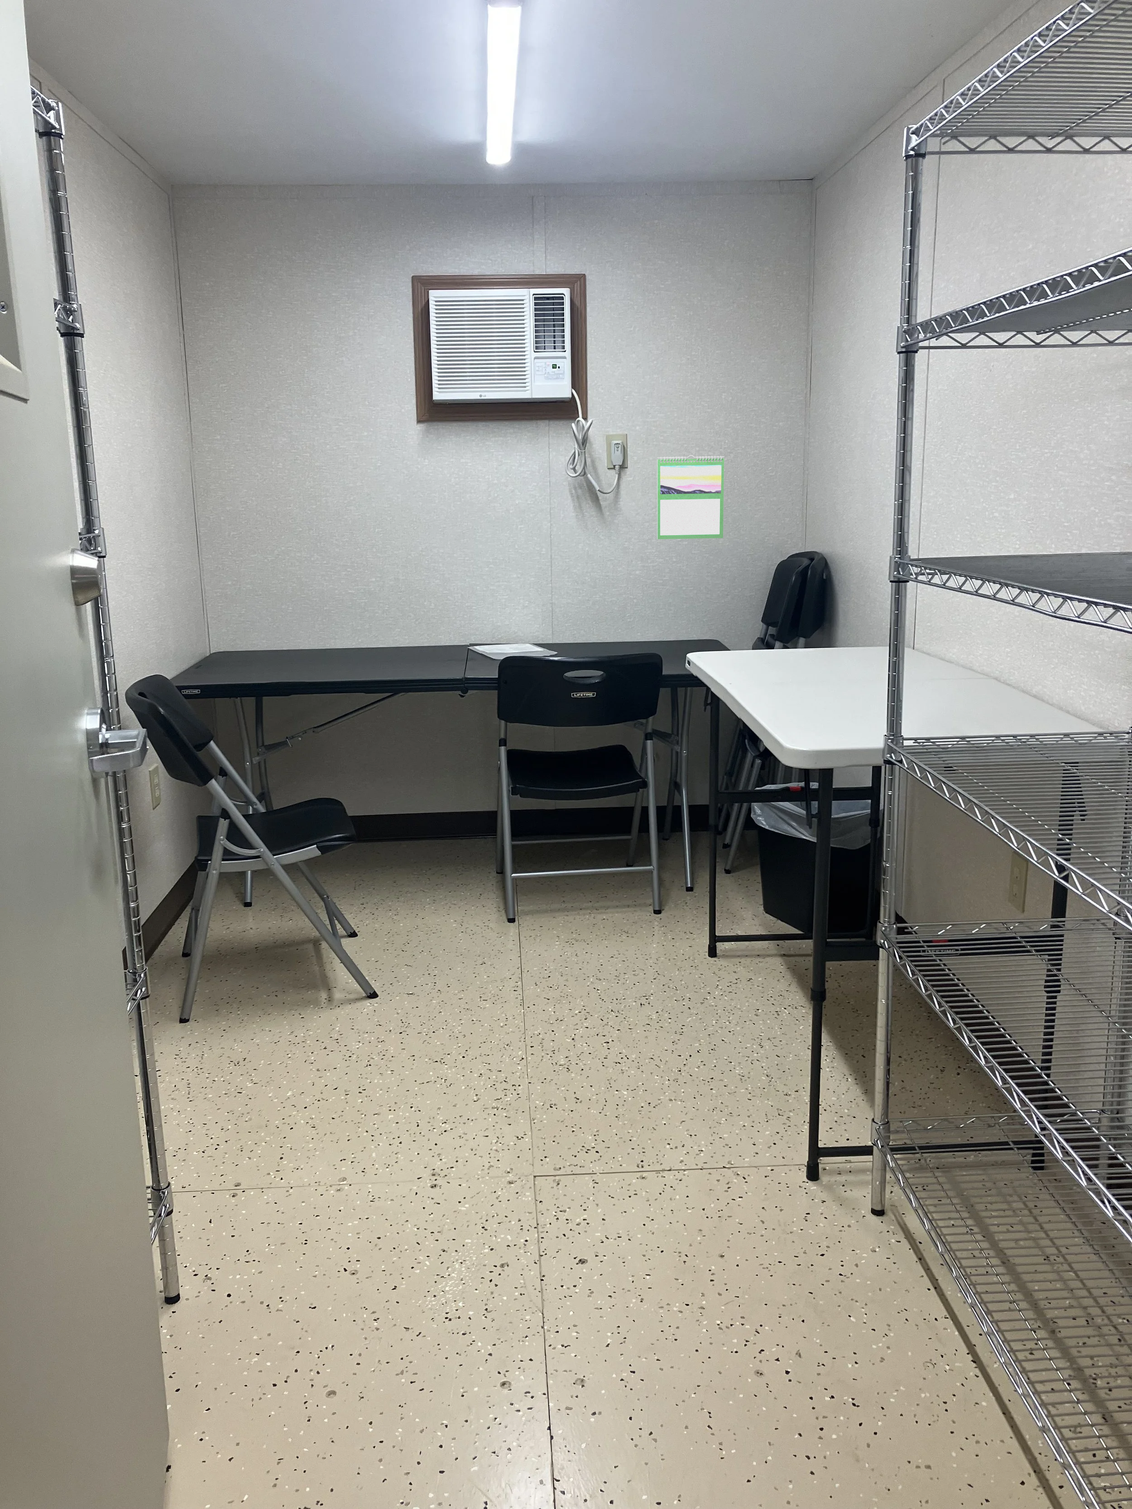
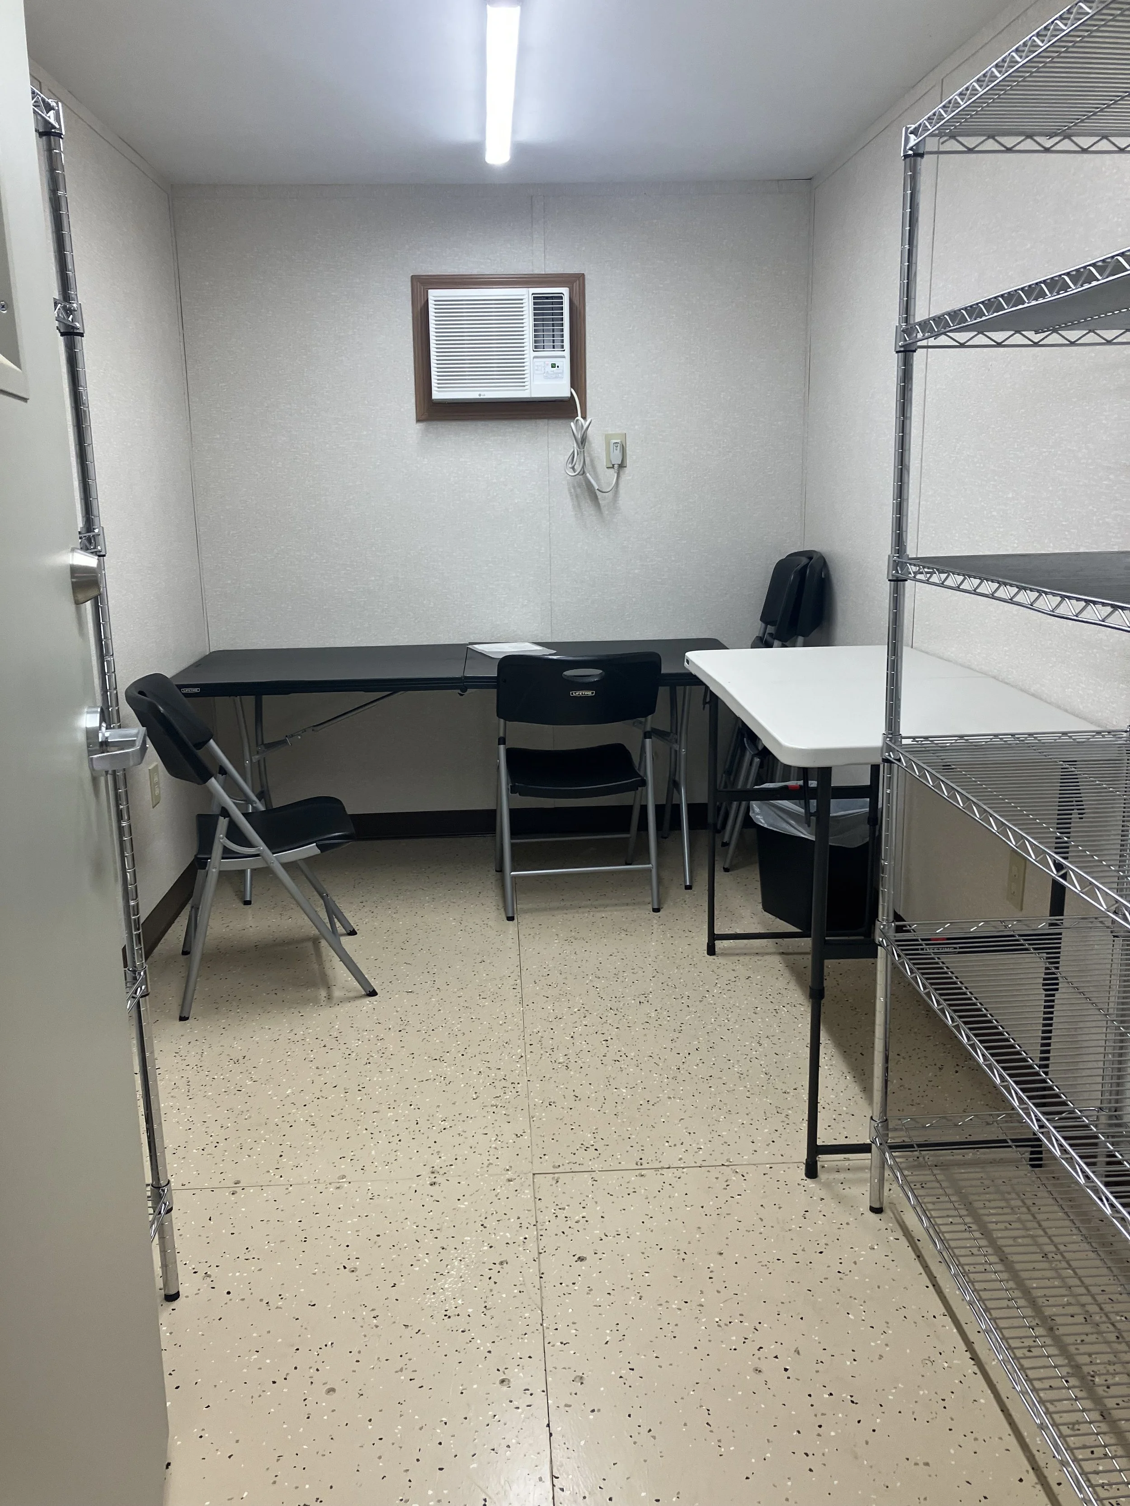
- calendar (690, 497)
